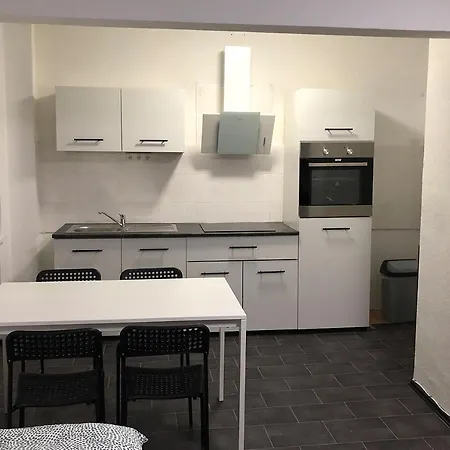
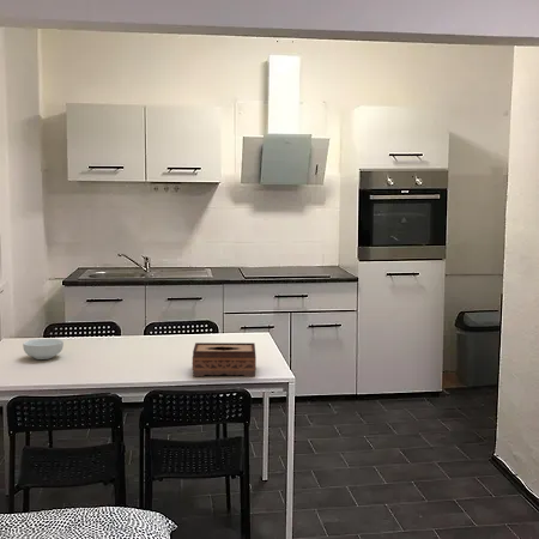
+ tissue box (224, 358)
+ cereal bowl (43, 349)
